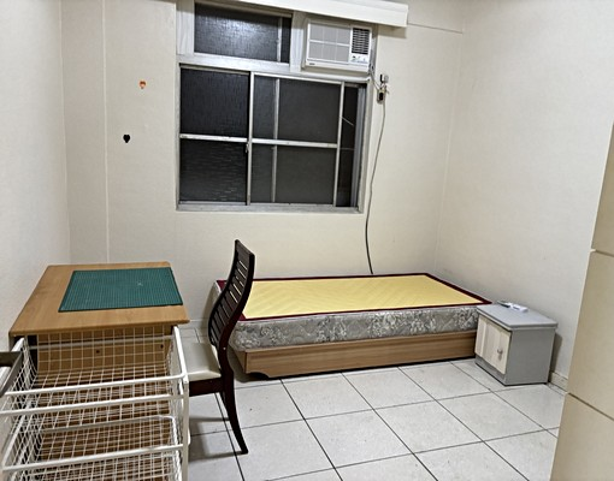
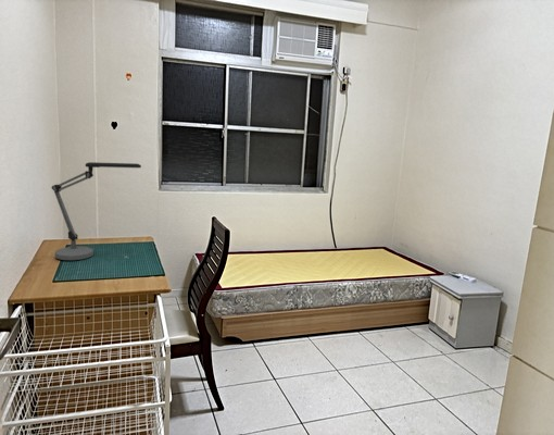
+ desk lamp (70, 220)
